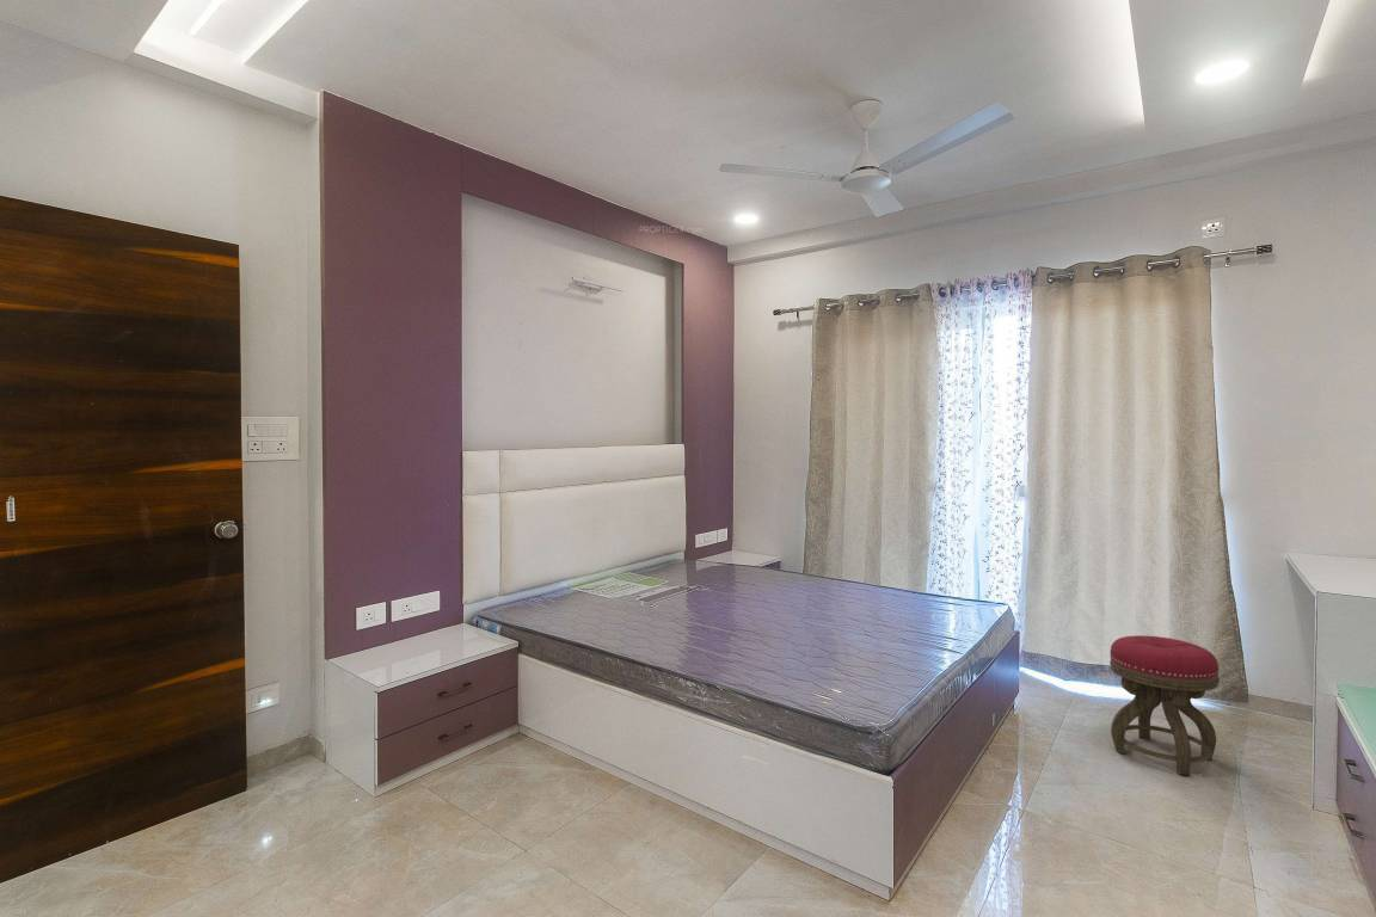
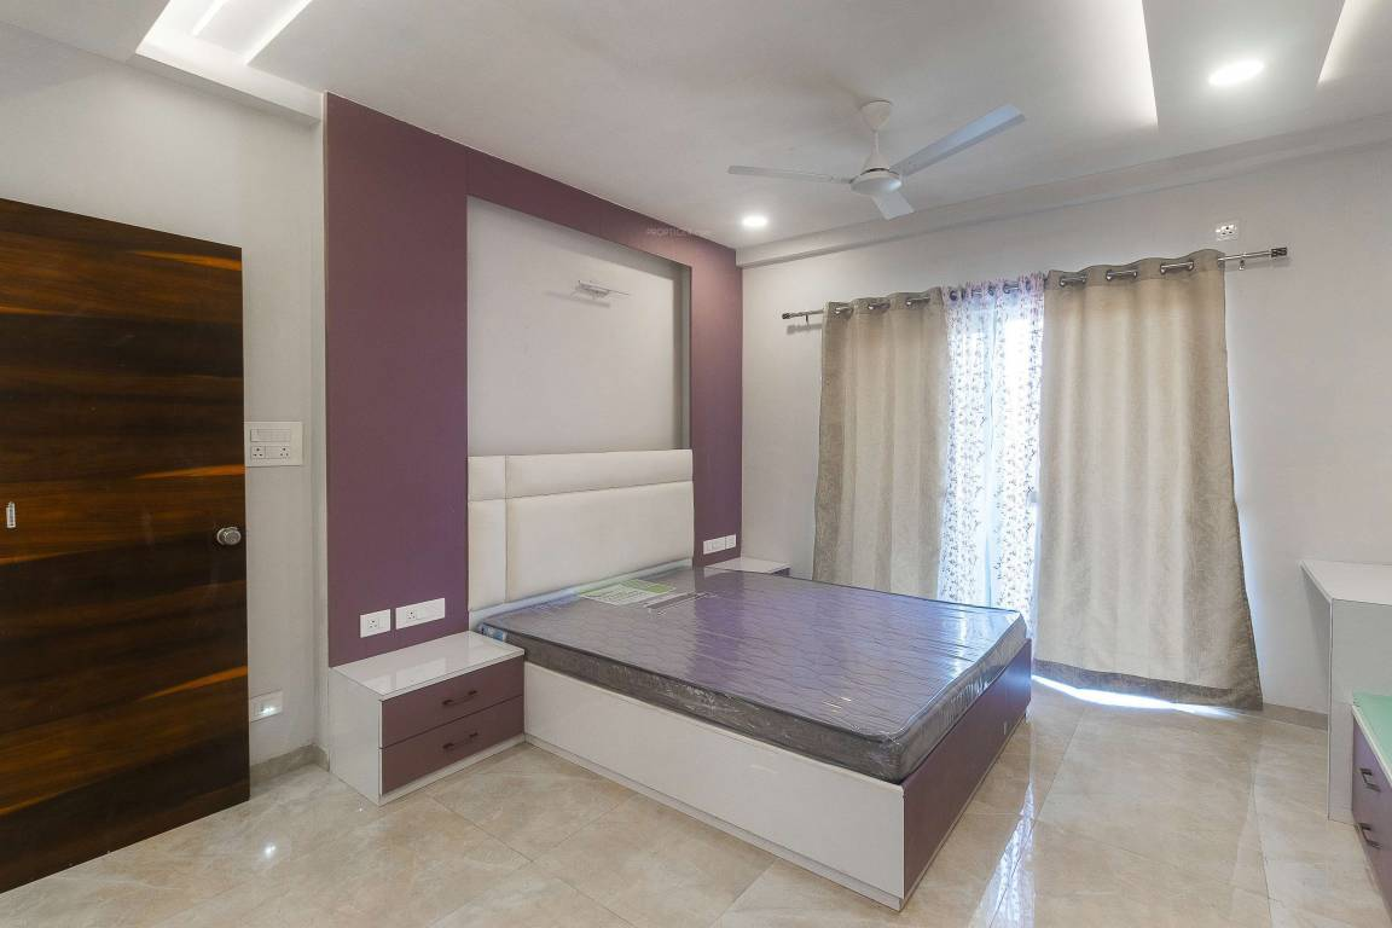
- stool (1162, 698)
